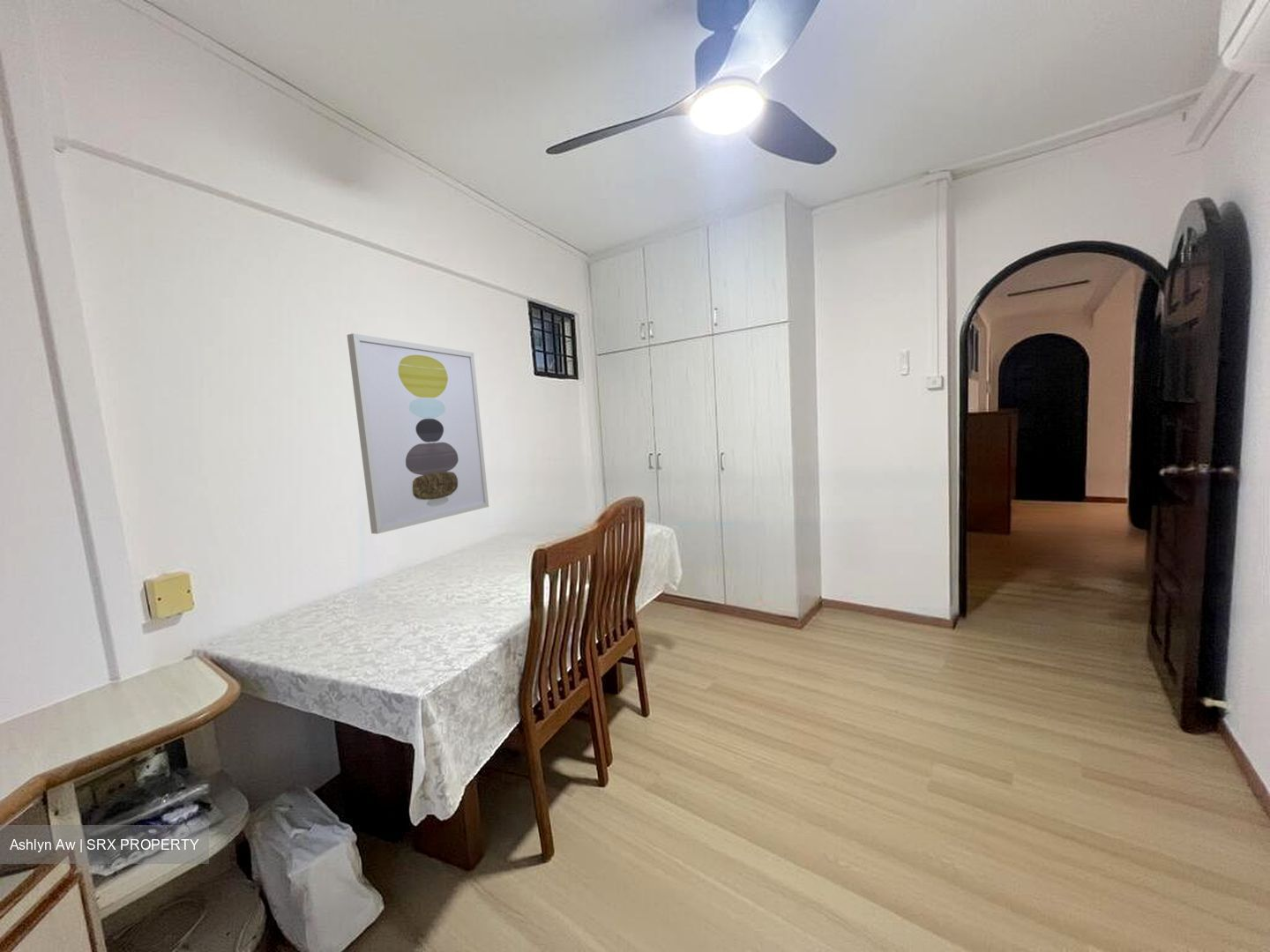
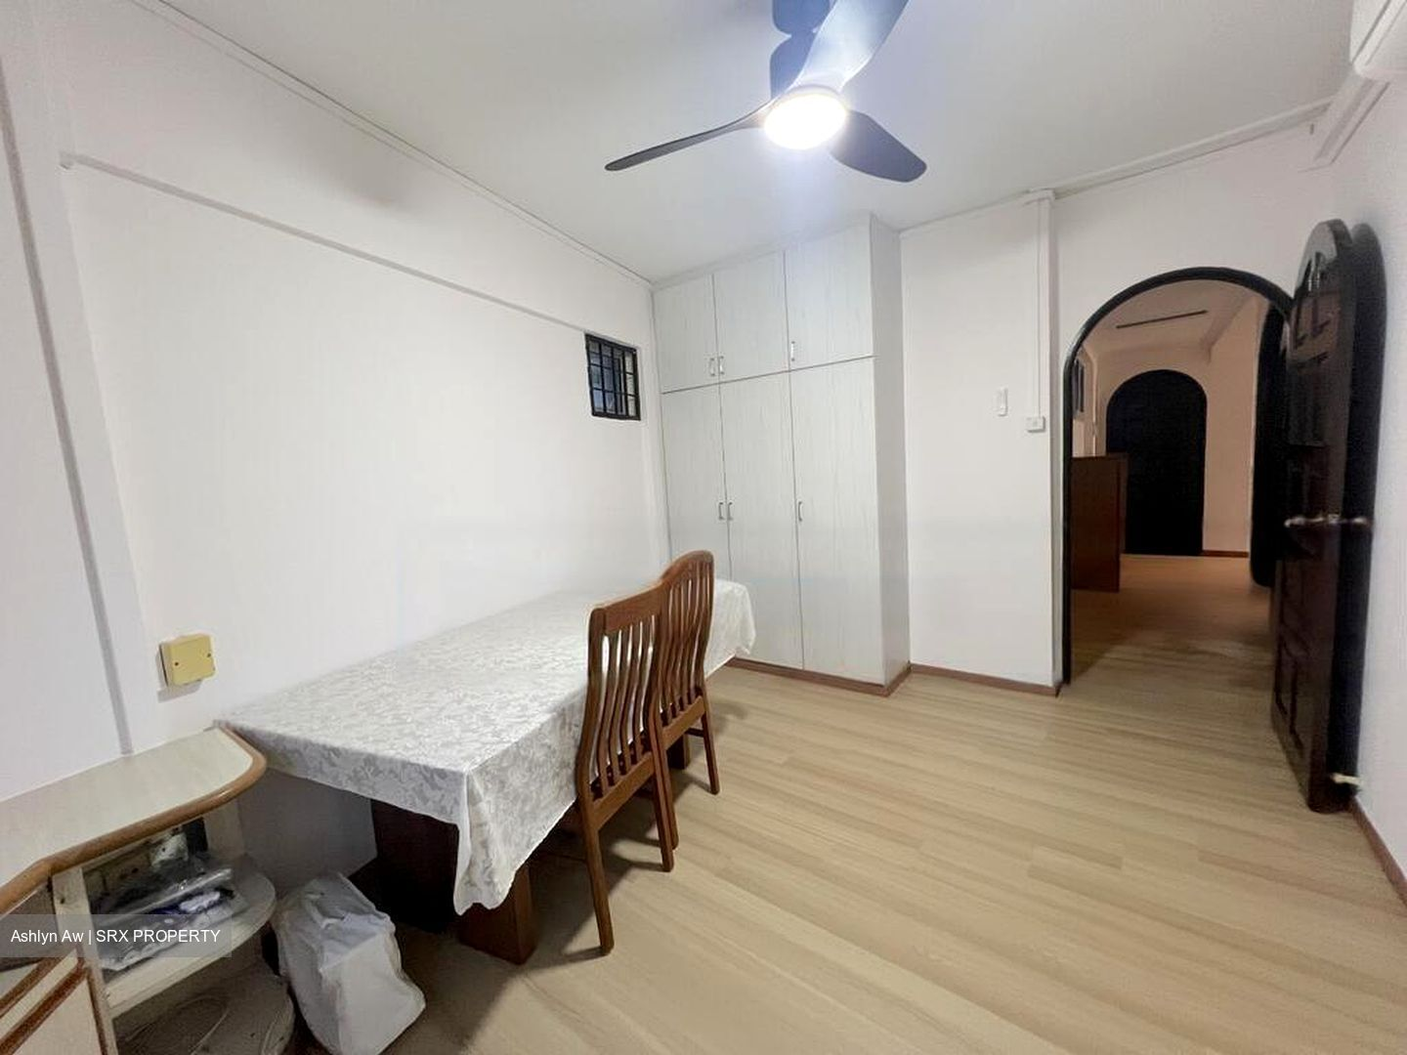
- wall art (430, 433)
